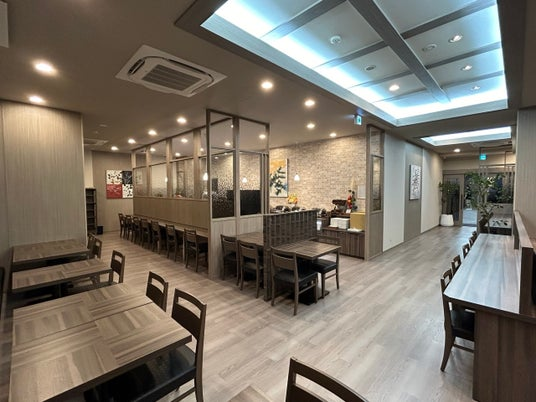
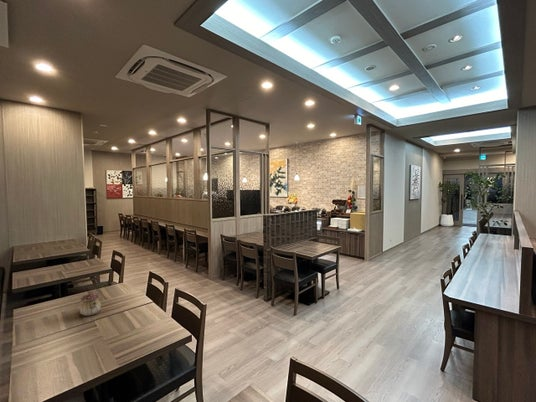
+ teapot (90, 301)
